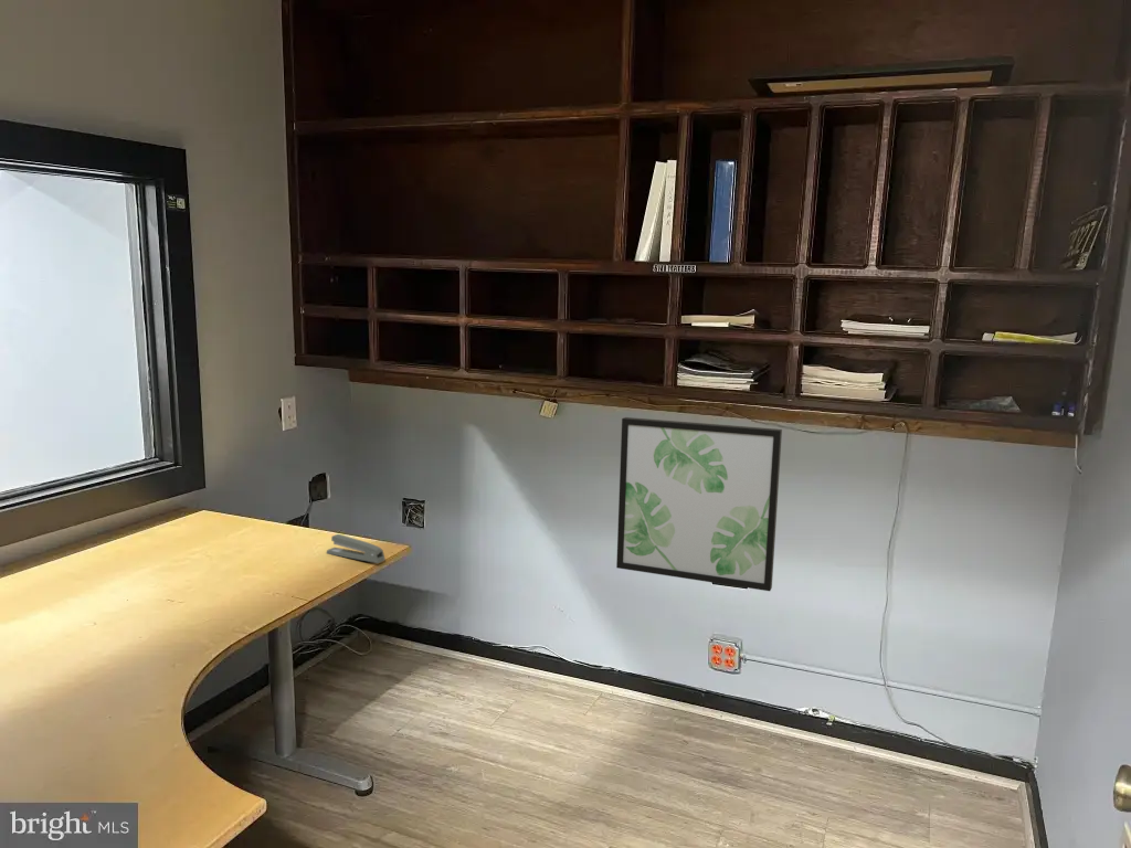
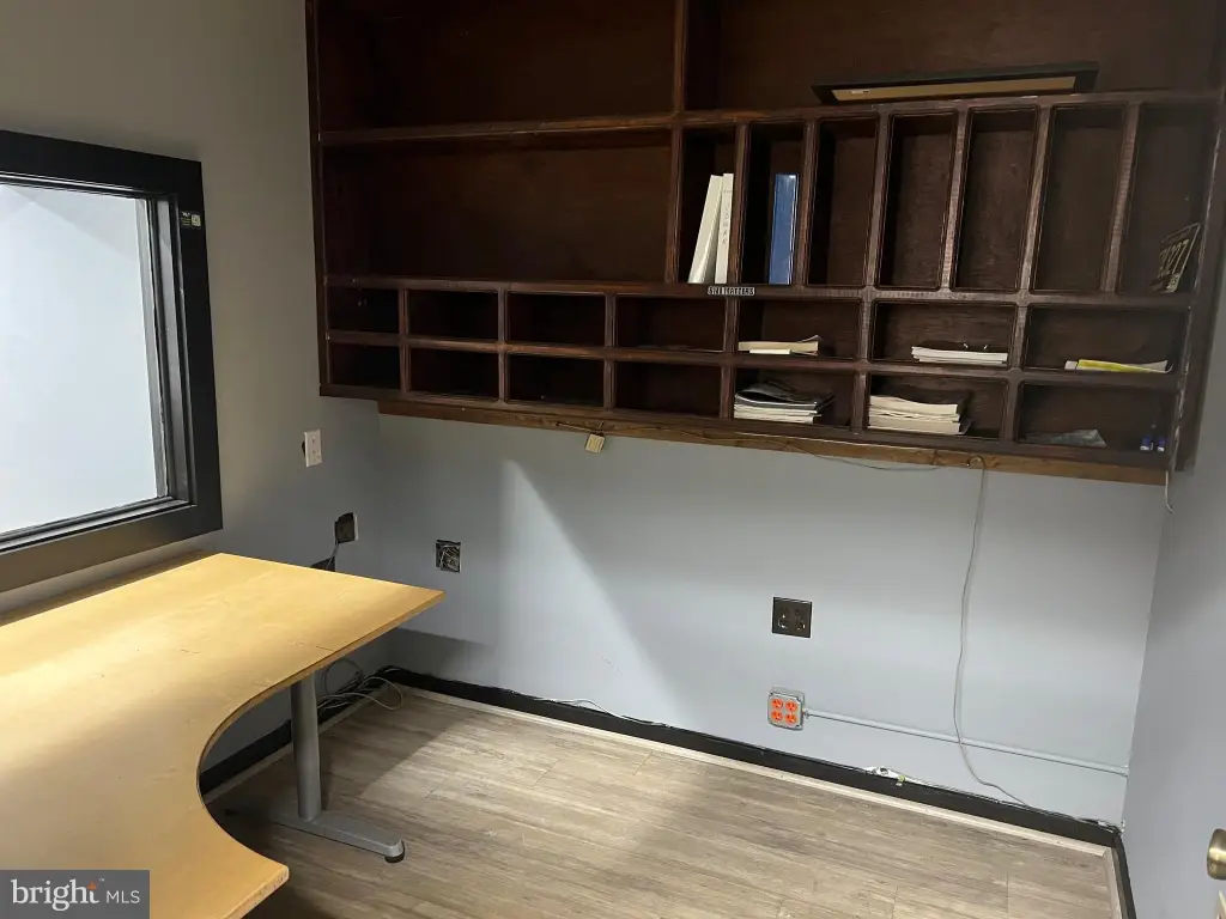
- stapler (355, 548)
- wall art (695, 501)
